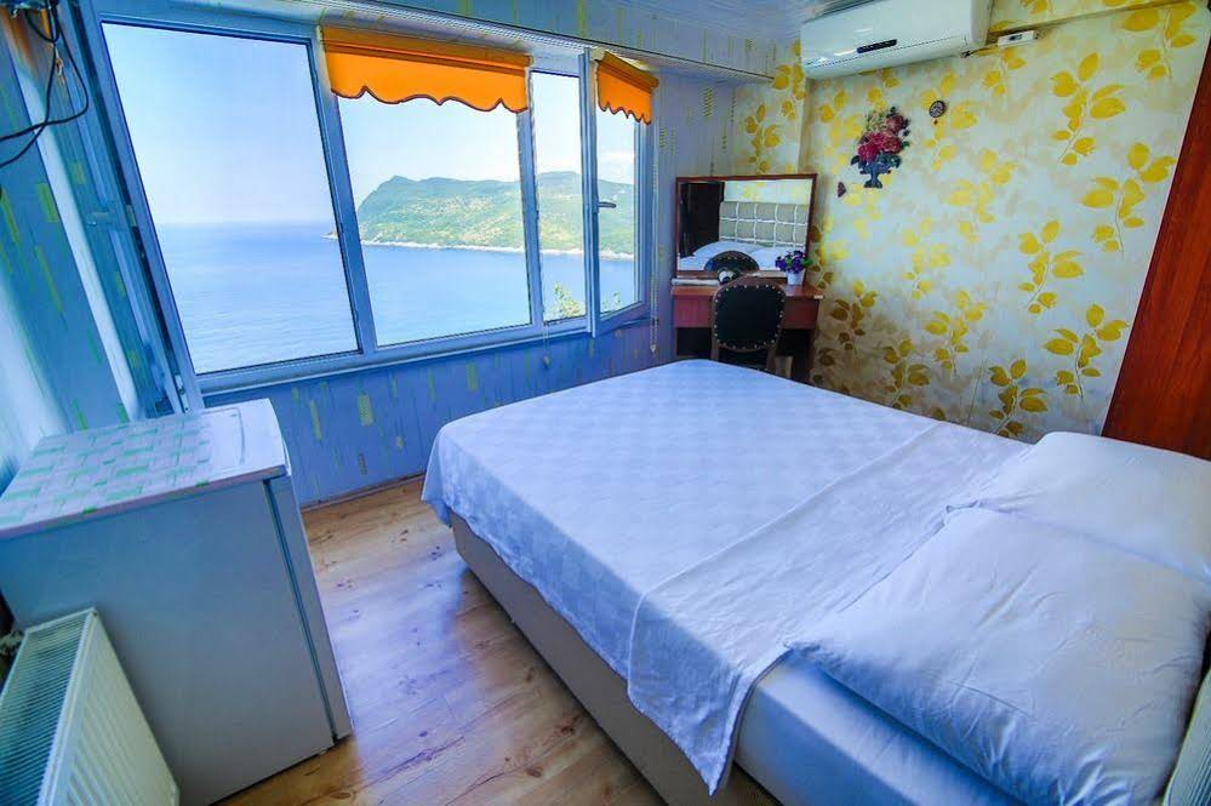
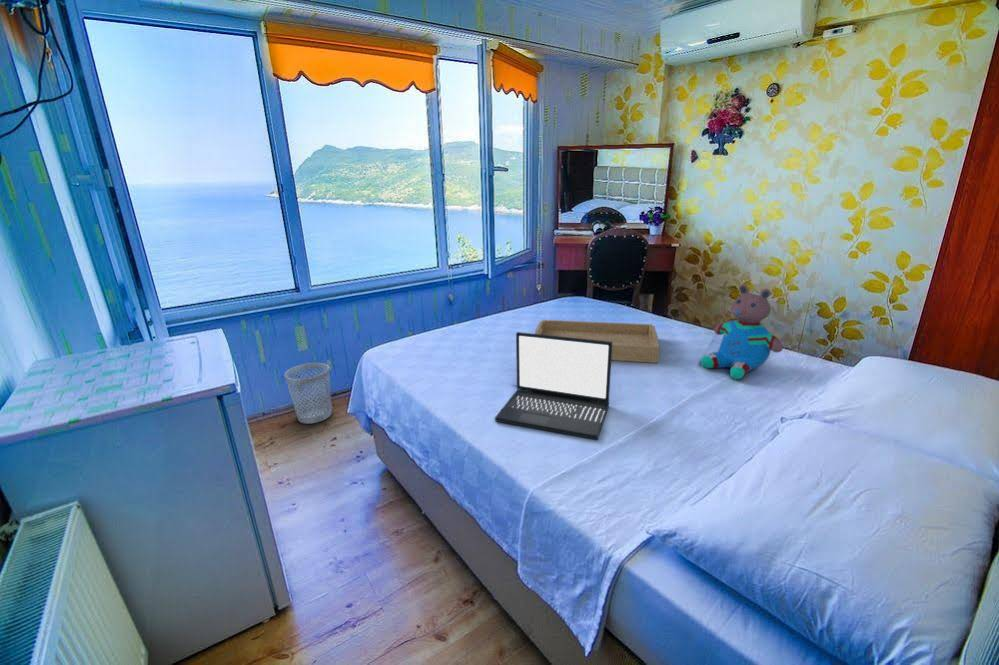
+ laptop (553, 381)
+ wastebasket (311, 393)
+ serving tray (594, 337)
+ teddy bear (740, 329)
